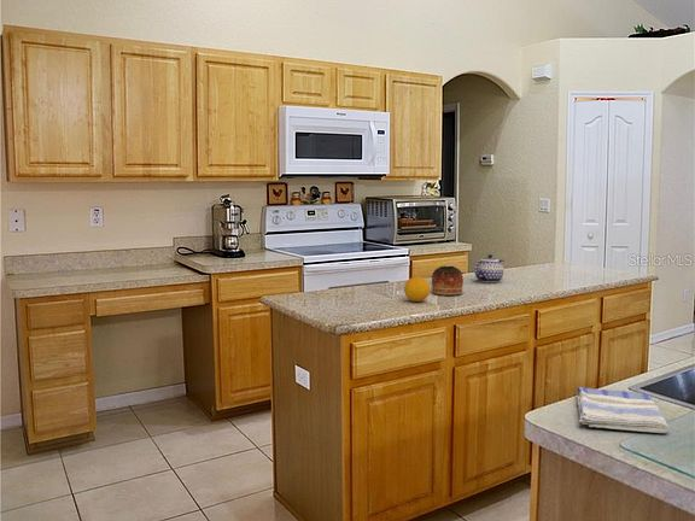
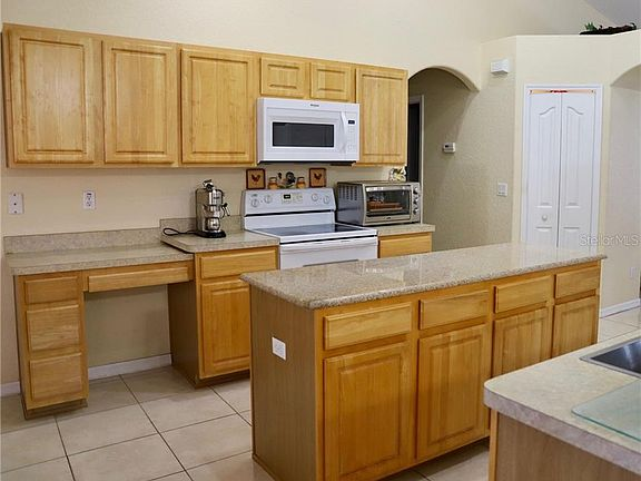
- fruit (416, 288)
- bowl (446, 280)
- teapot (489, 268)
- dish towel (618, 406)
